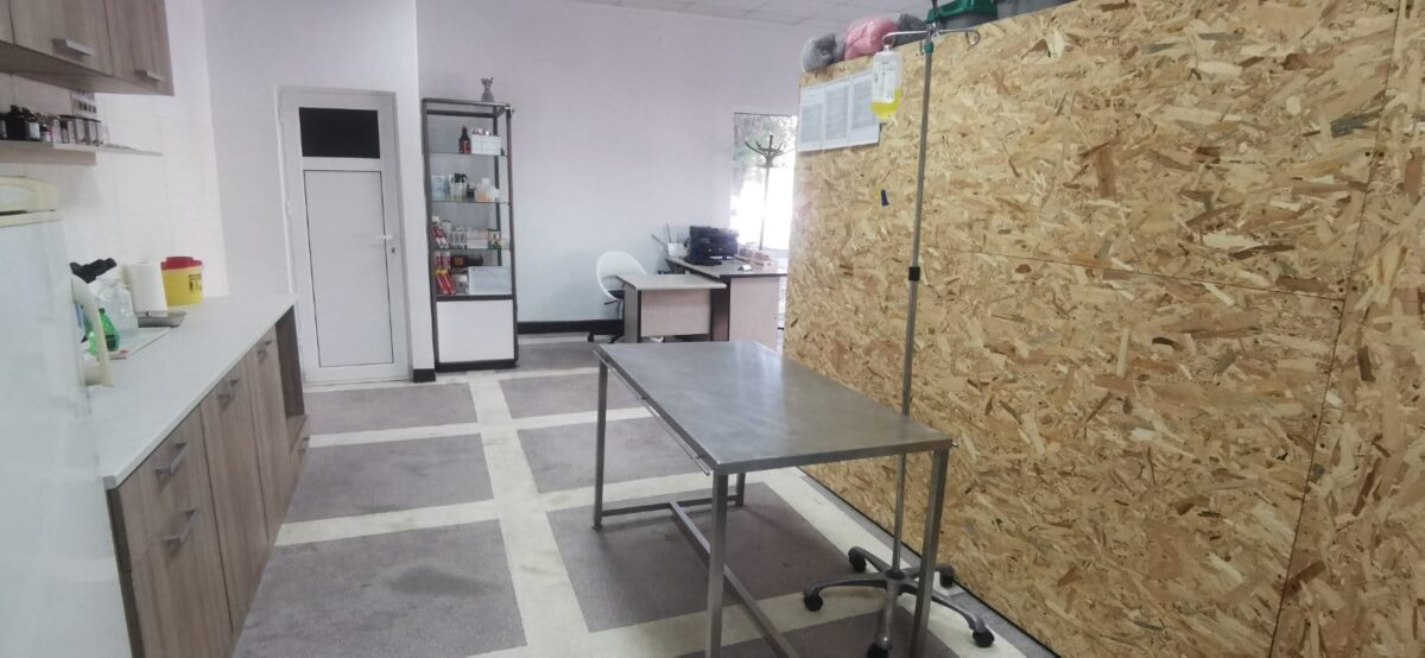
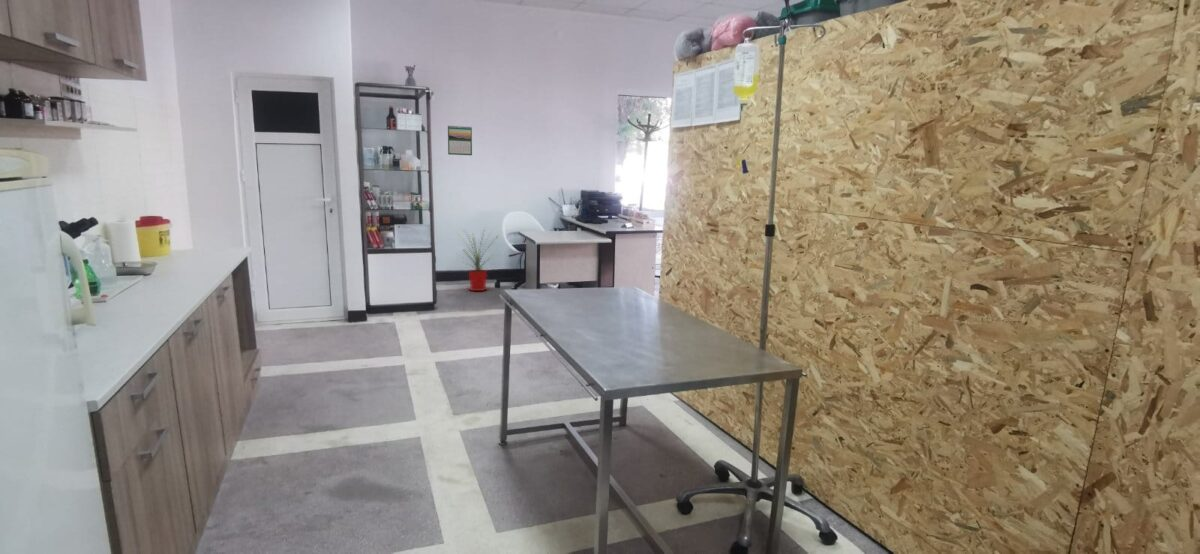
+ calendar (459, 140)
+ house plant (477, 258)
